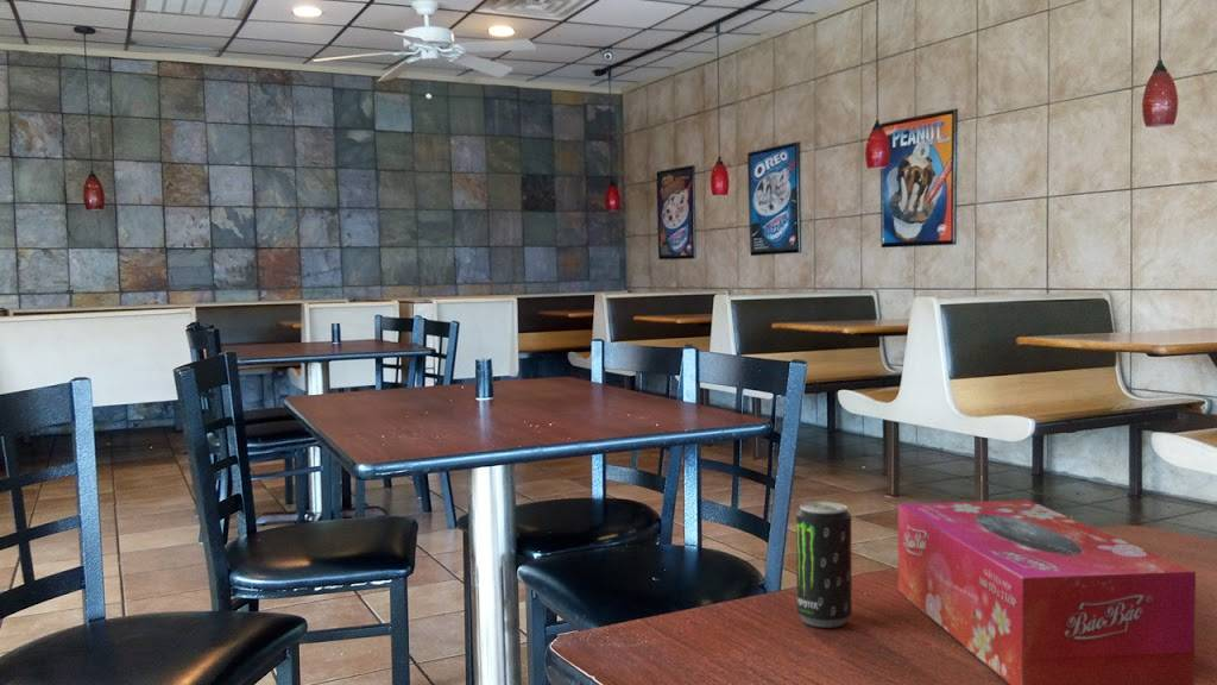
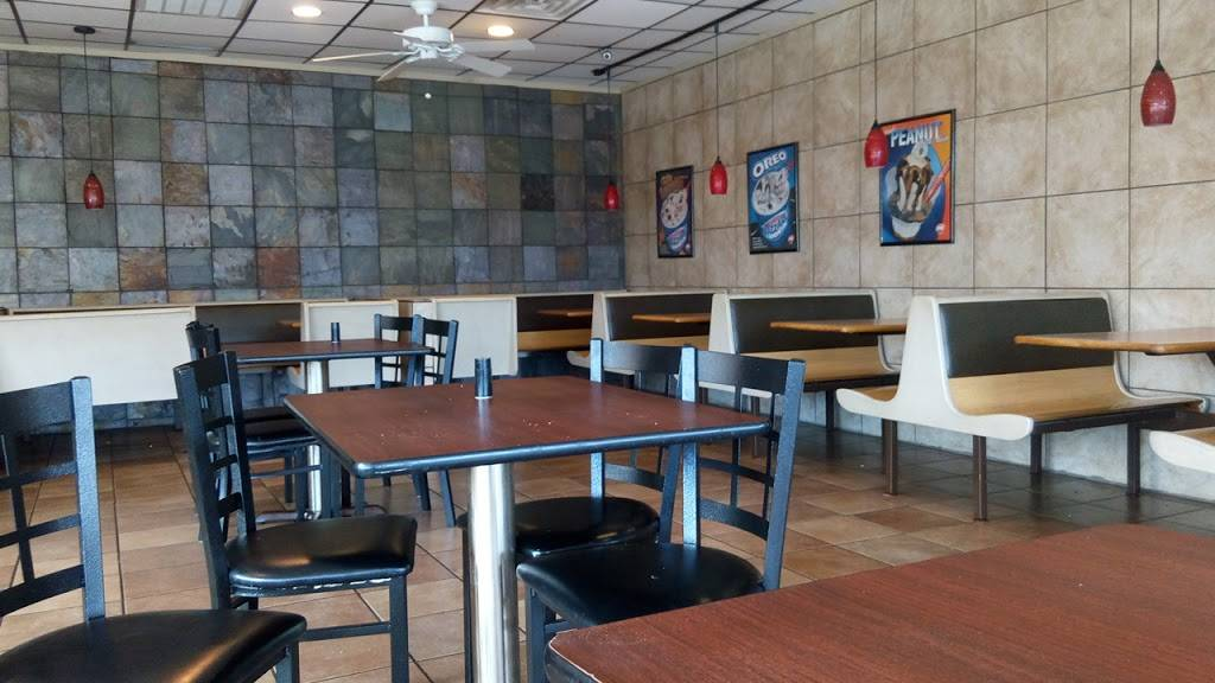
- beverage can (824, 563)
- tissue box (1024, 582)
